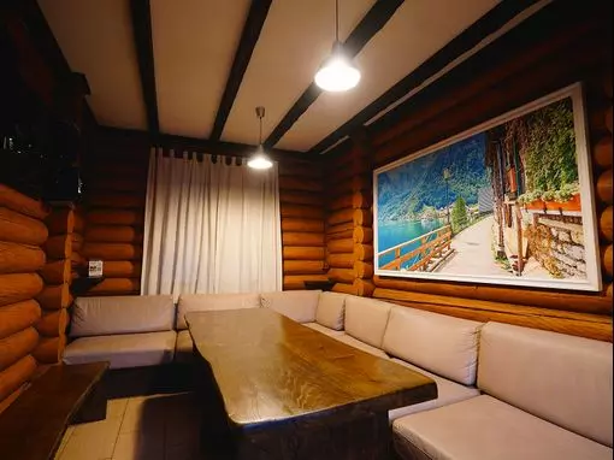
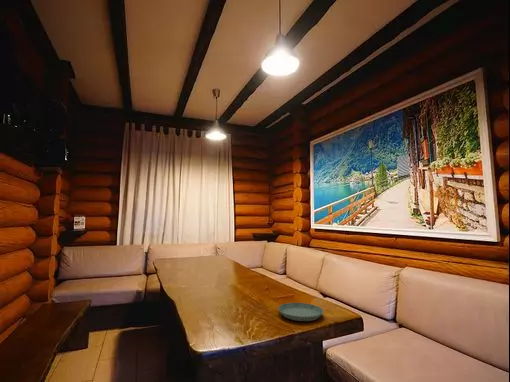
+ saucer (300, 311)
